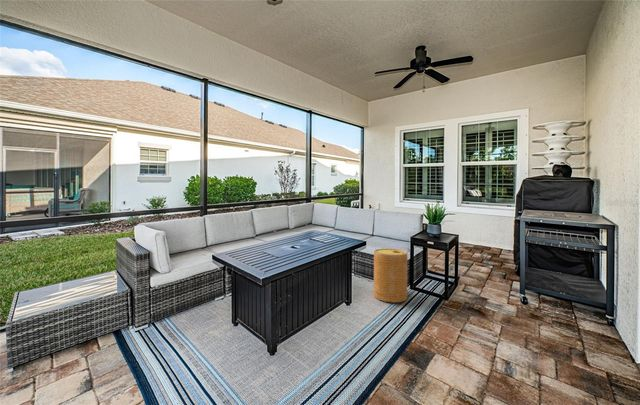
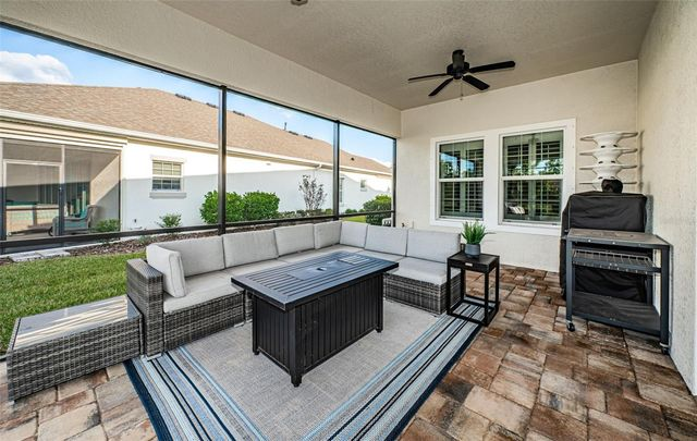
- basket (390, 273)
